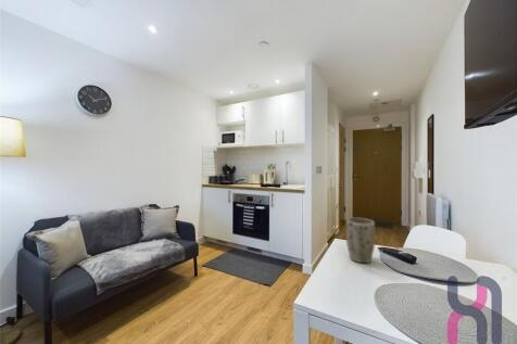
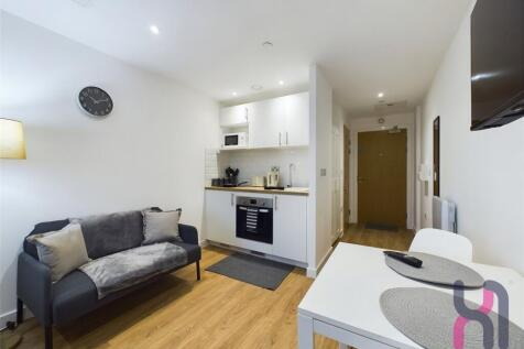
- plant pot (360, 240)
